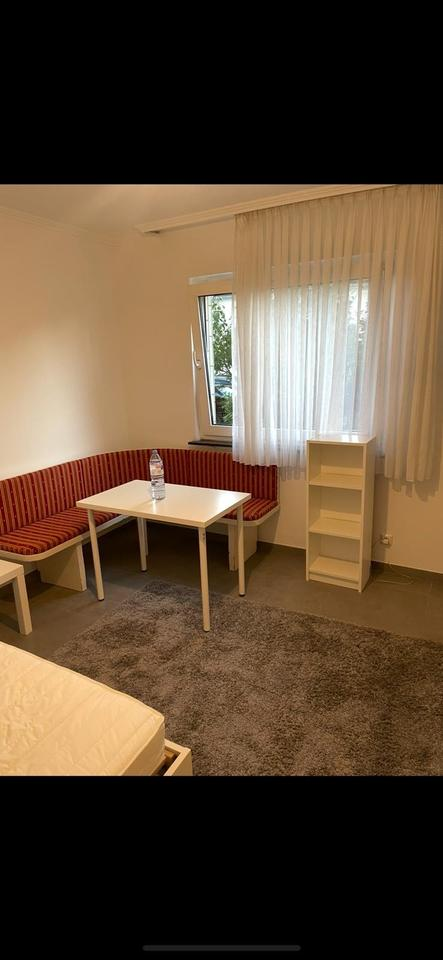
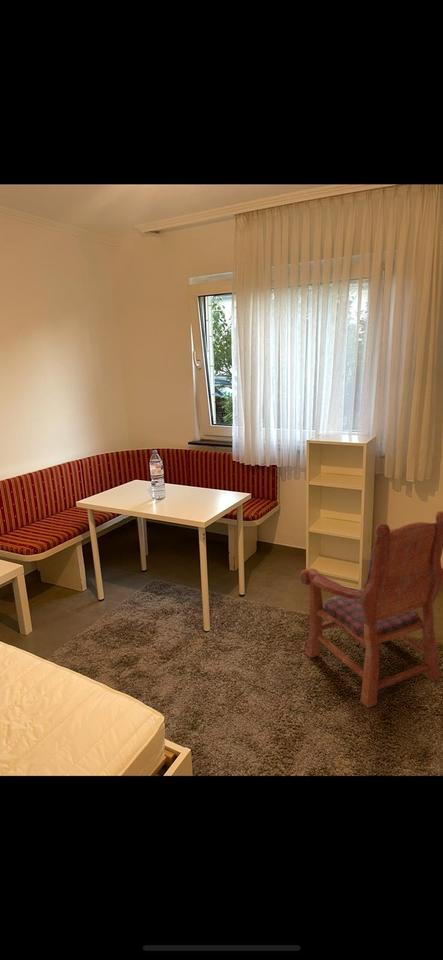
+ armchair (373, 588)
